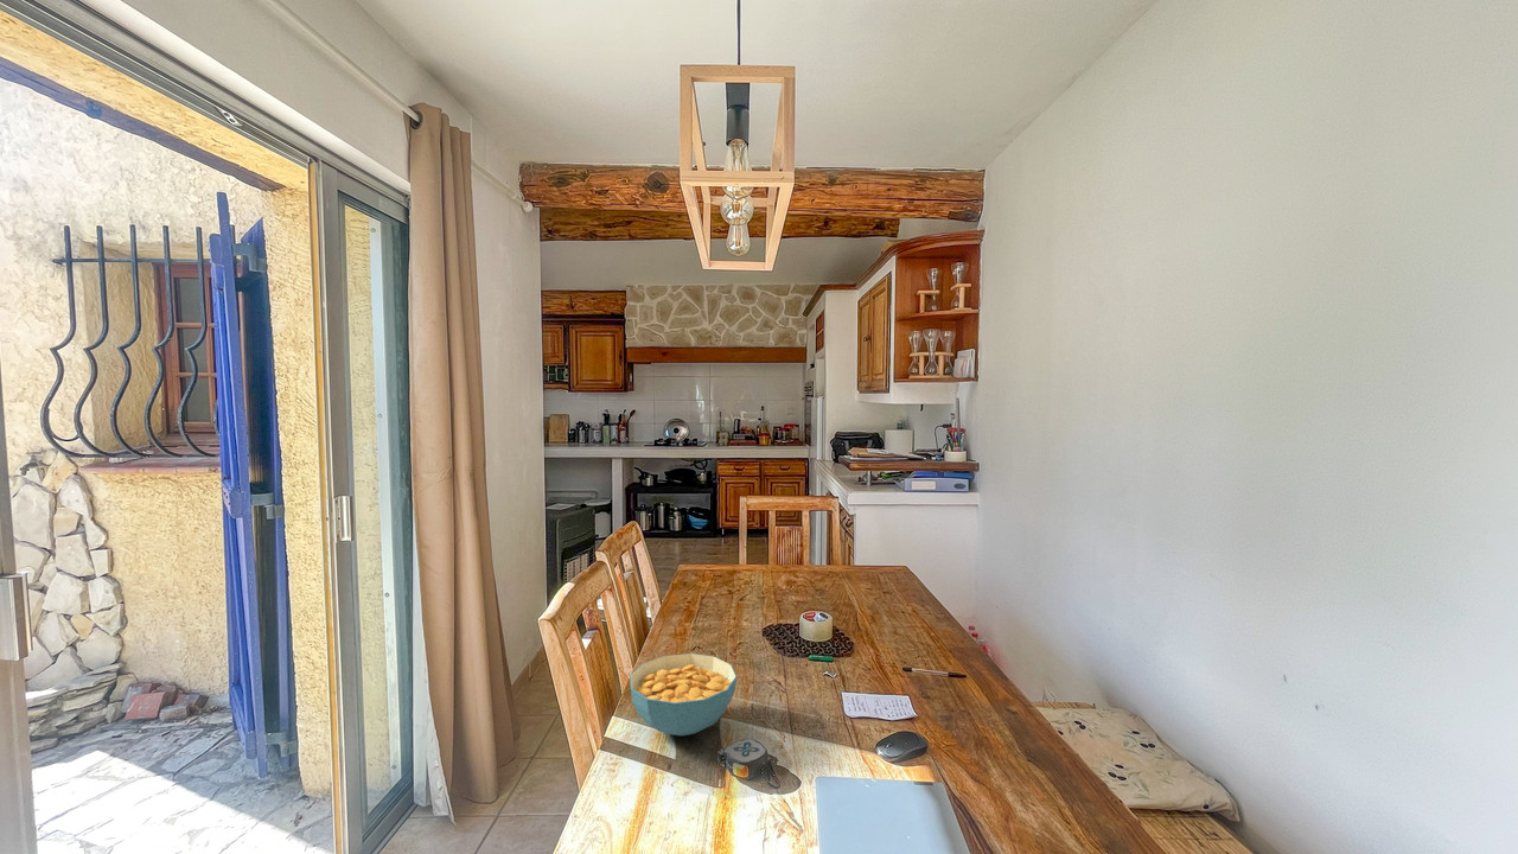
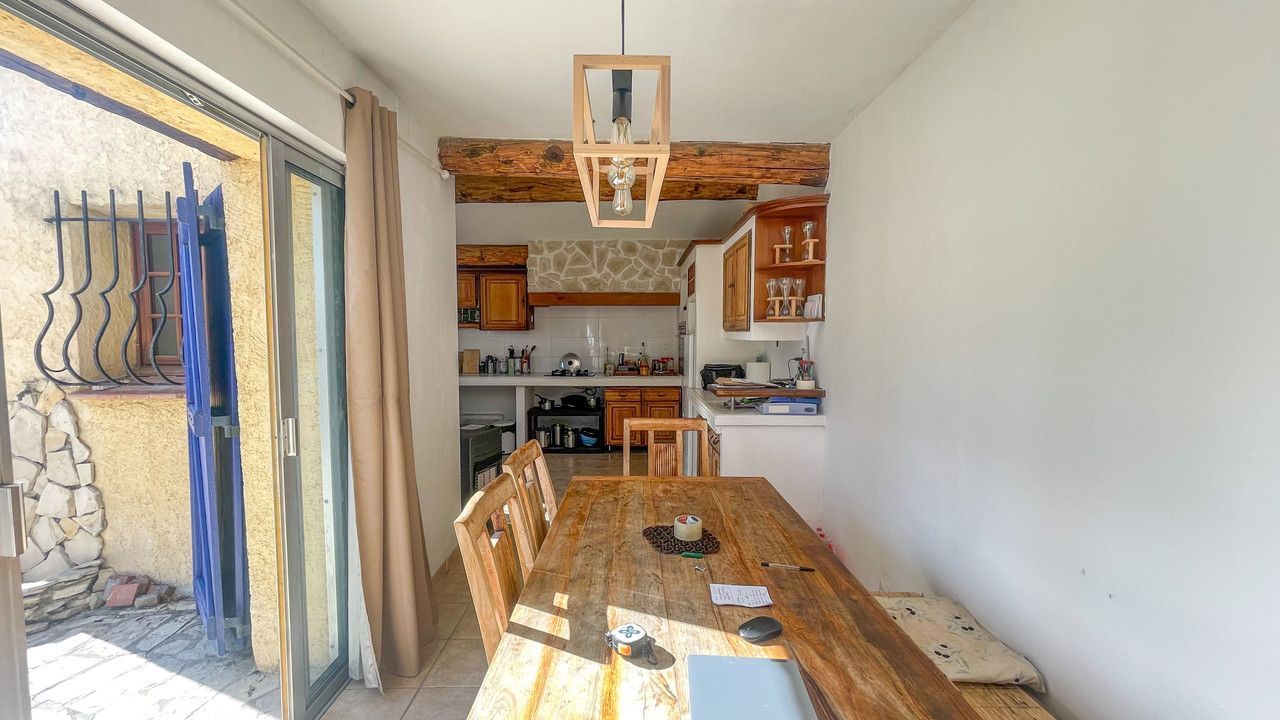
- cereal bowl (683, 701)
